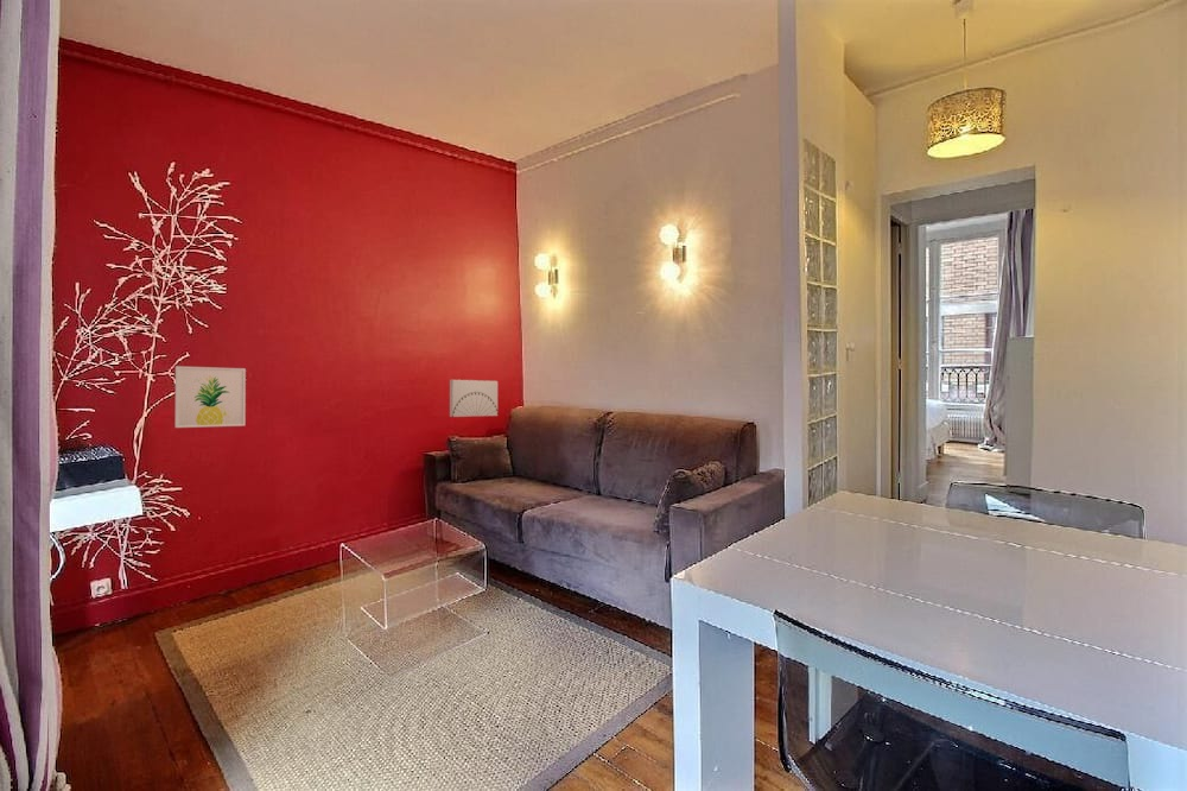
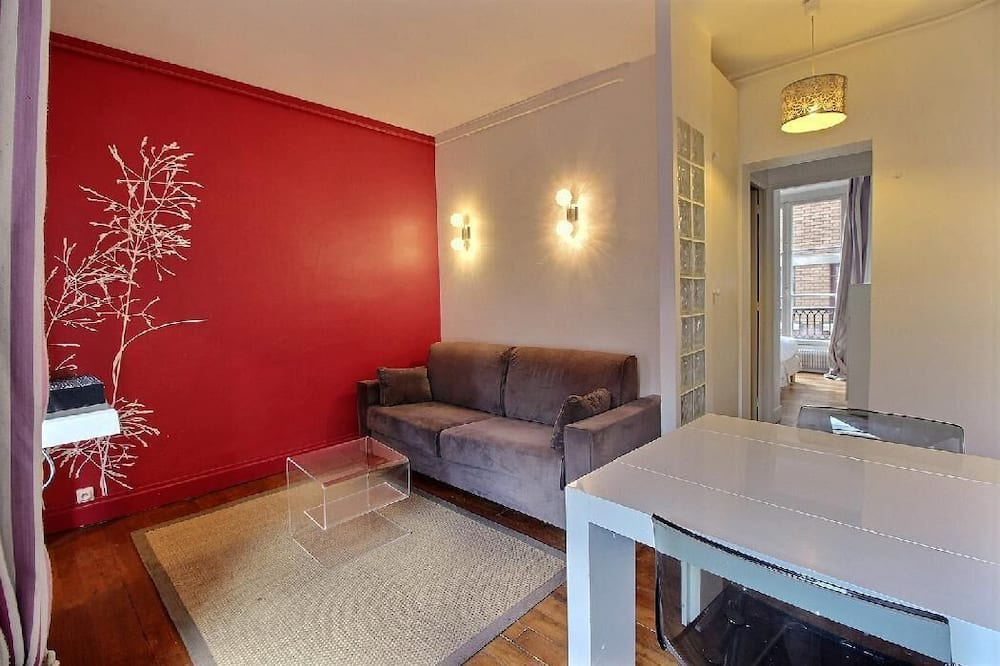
- wall art (211, 397)
- wall art (474, 398)
